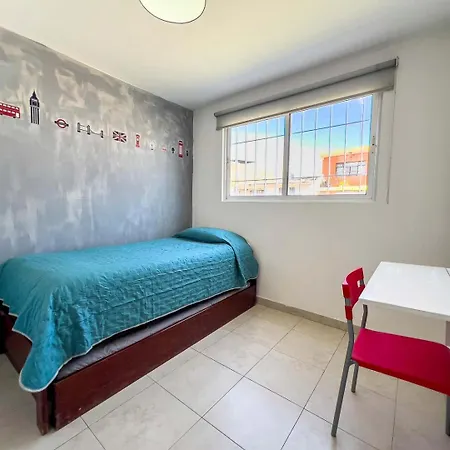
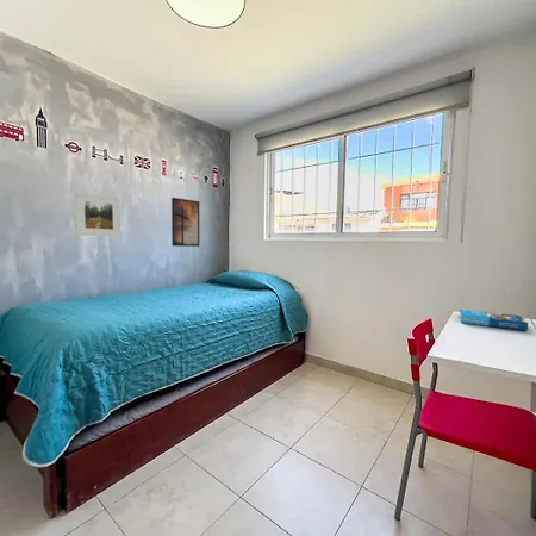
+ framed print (99, 216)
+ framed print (186, 223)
+ book (490, 319)
